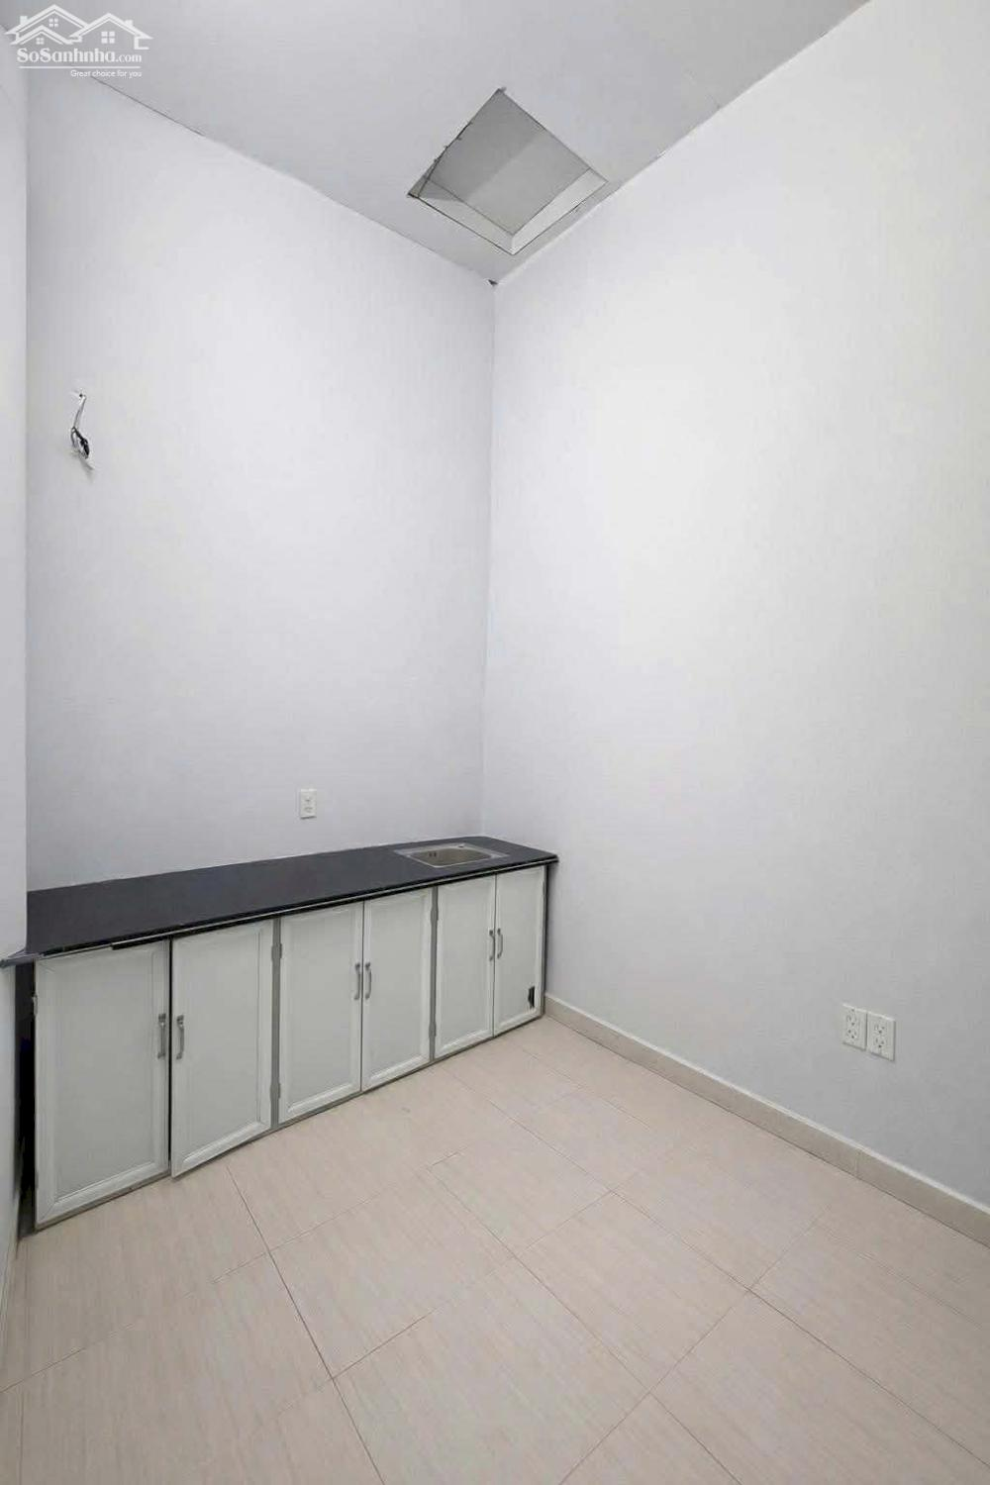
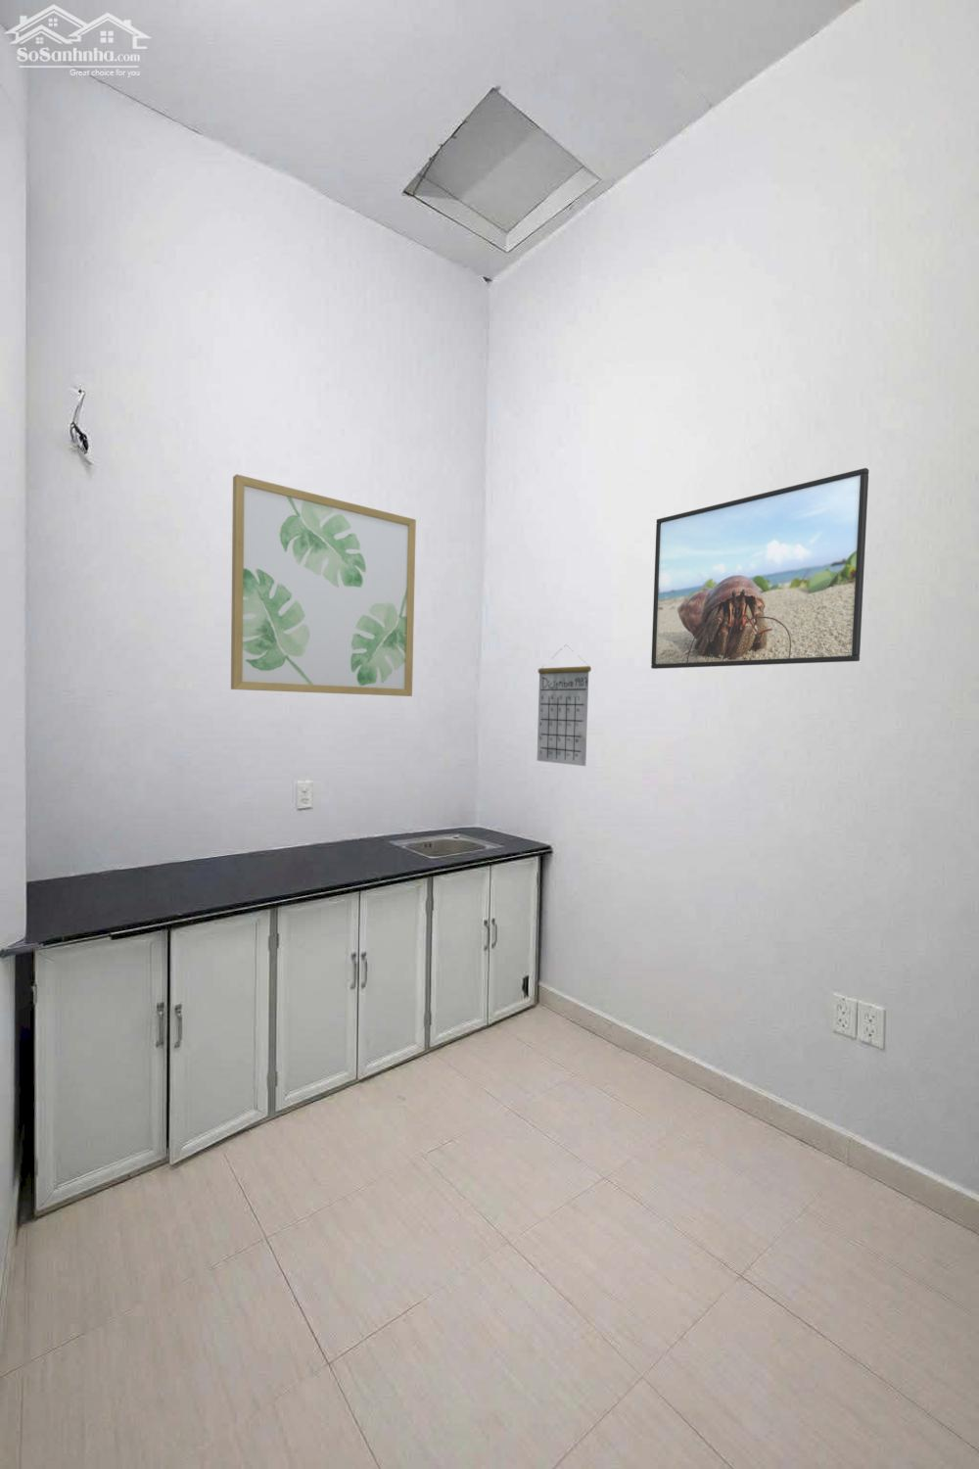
+ wall art (331, 597)
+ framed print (745, 581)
+ calendar (562, 703)
